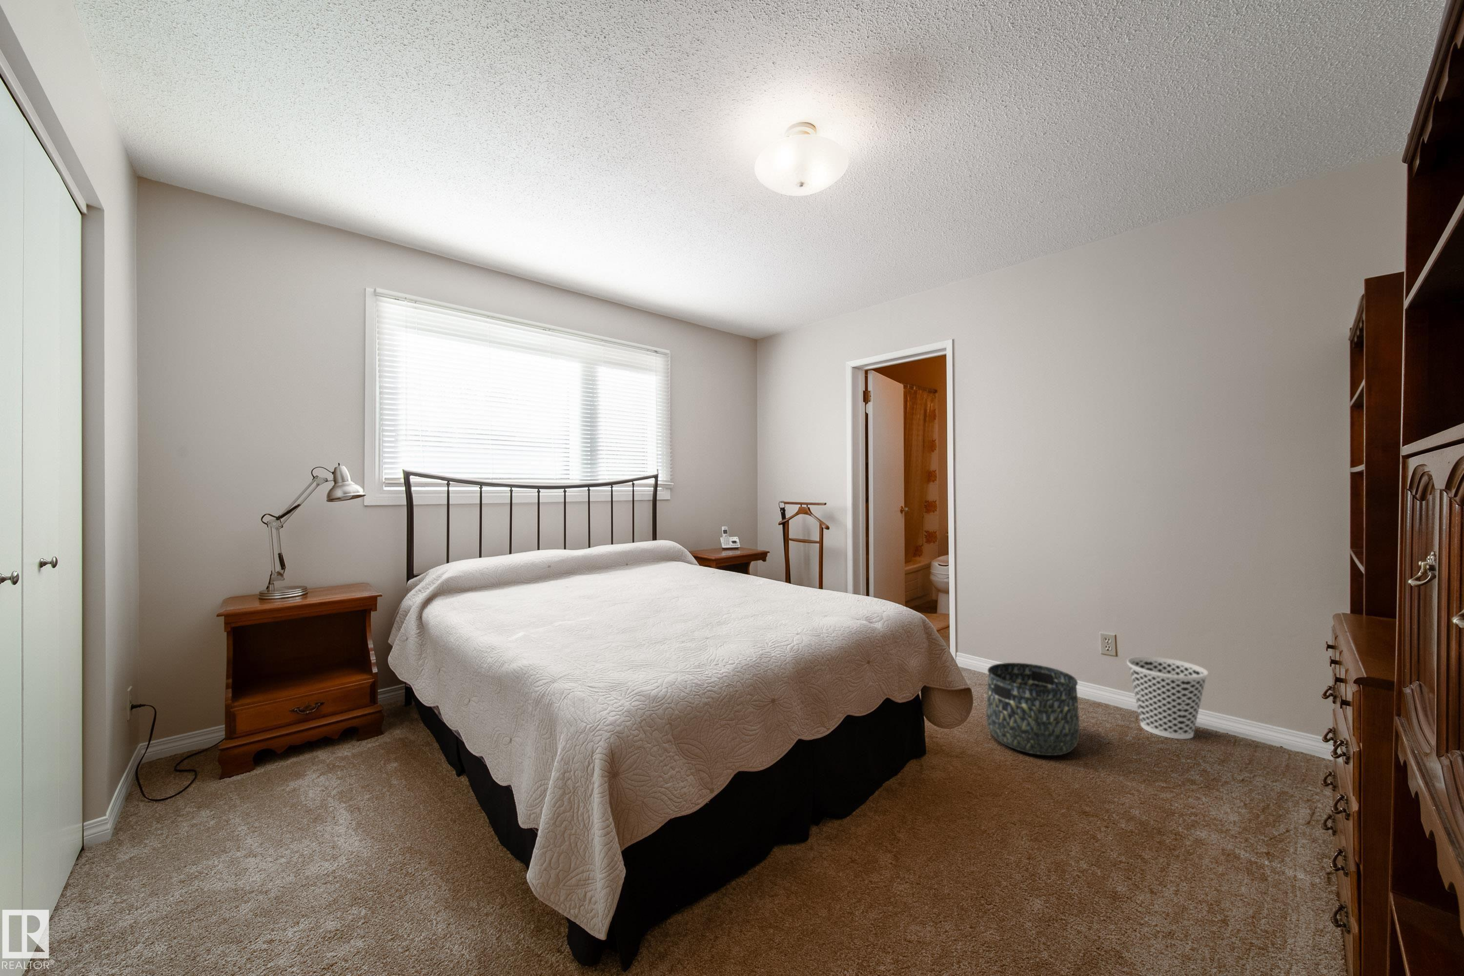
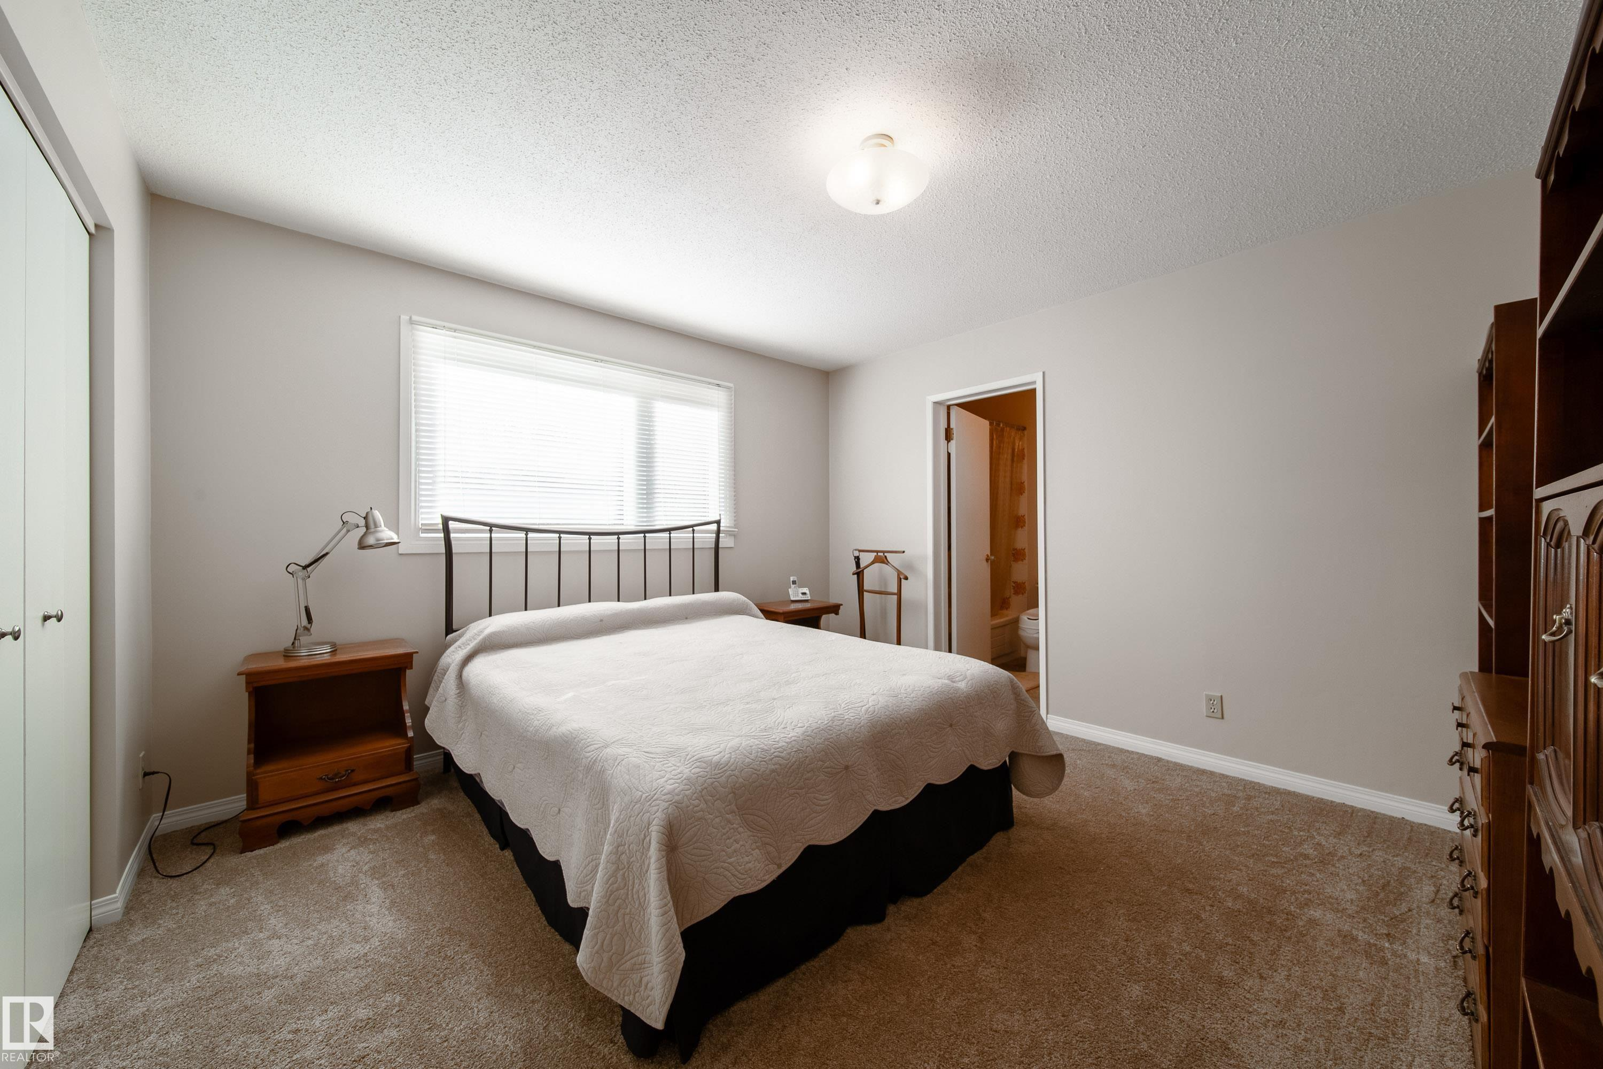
- wastebasket (1167, 698)
- basket (1032, 708)
